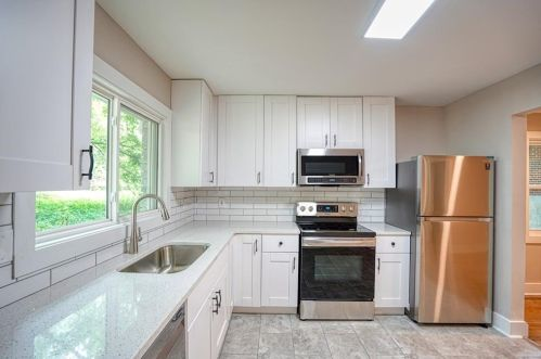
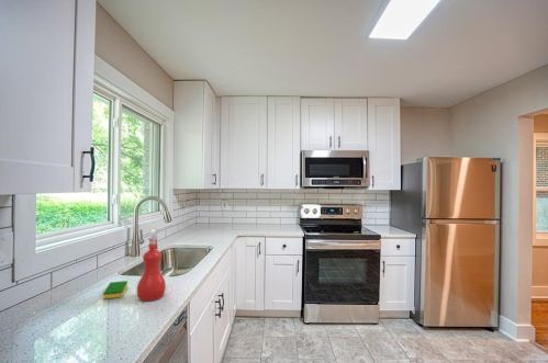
+ spray bottle (153, 262)
+ dish sponge (115, 288)
